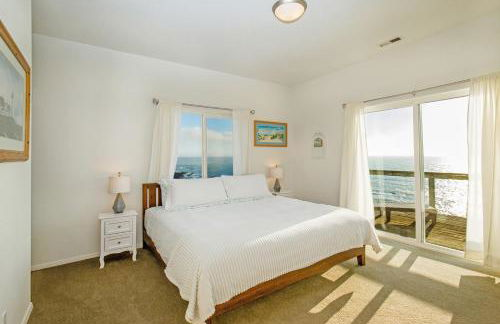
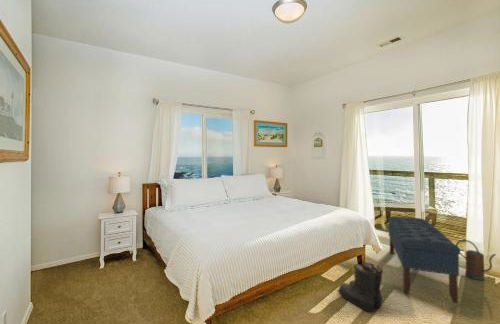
+ boots (360, 280)
+ bench (416, 249)
+ watering can (475, 259)
